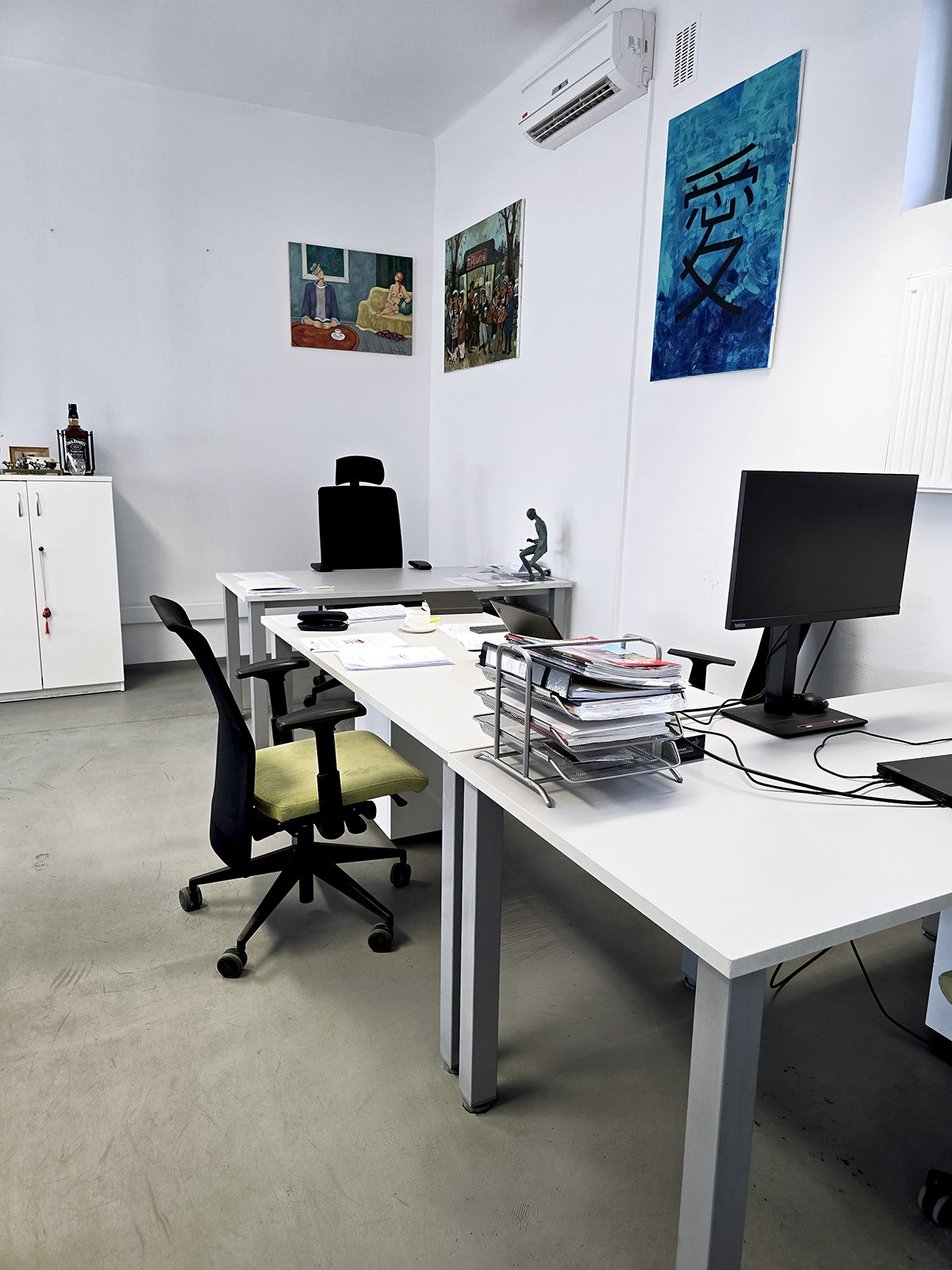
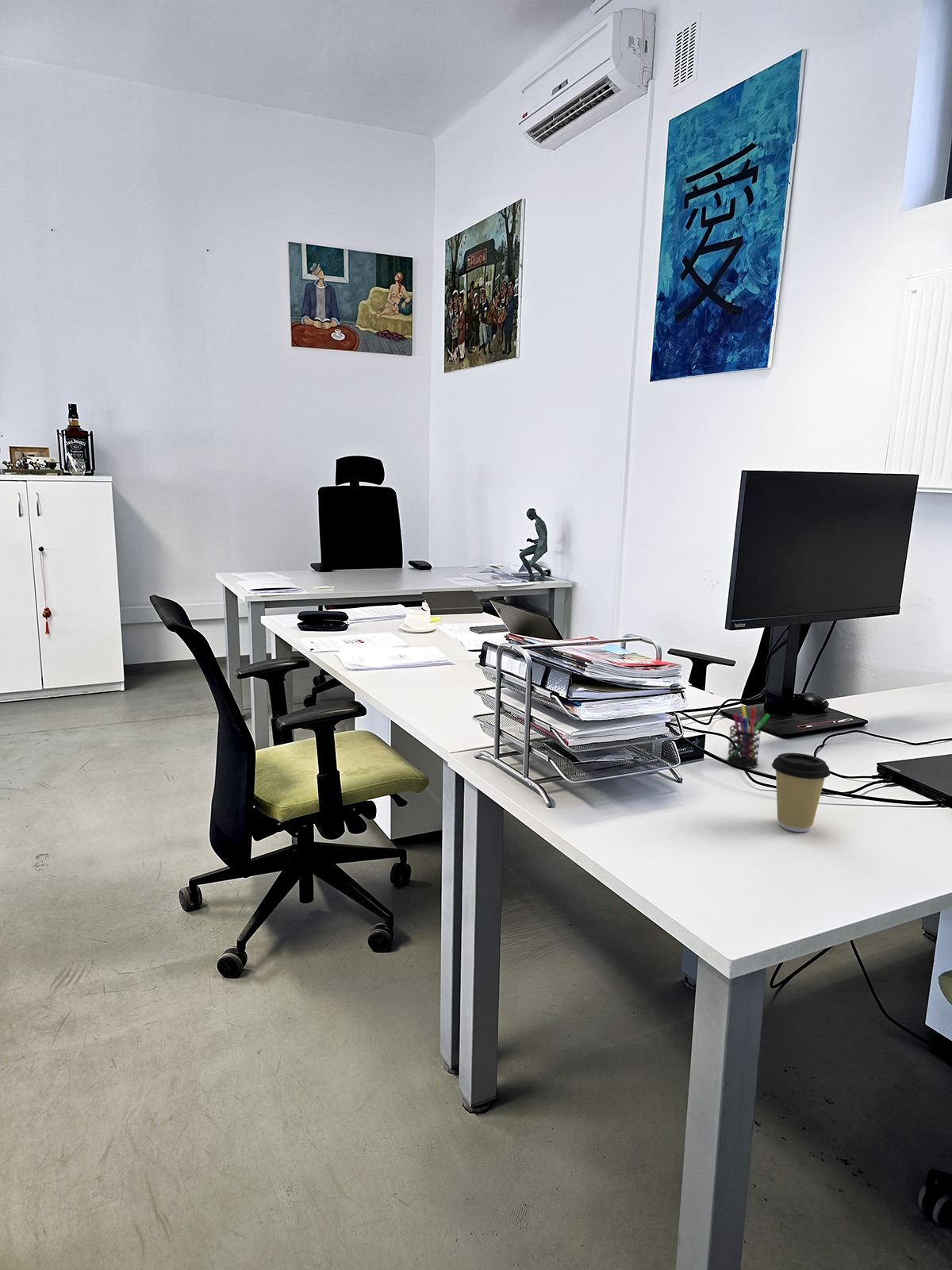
+ pen holder (749, 733)
+ coffee cup (798, 791)
